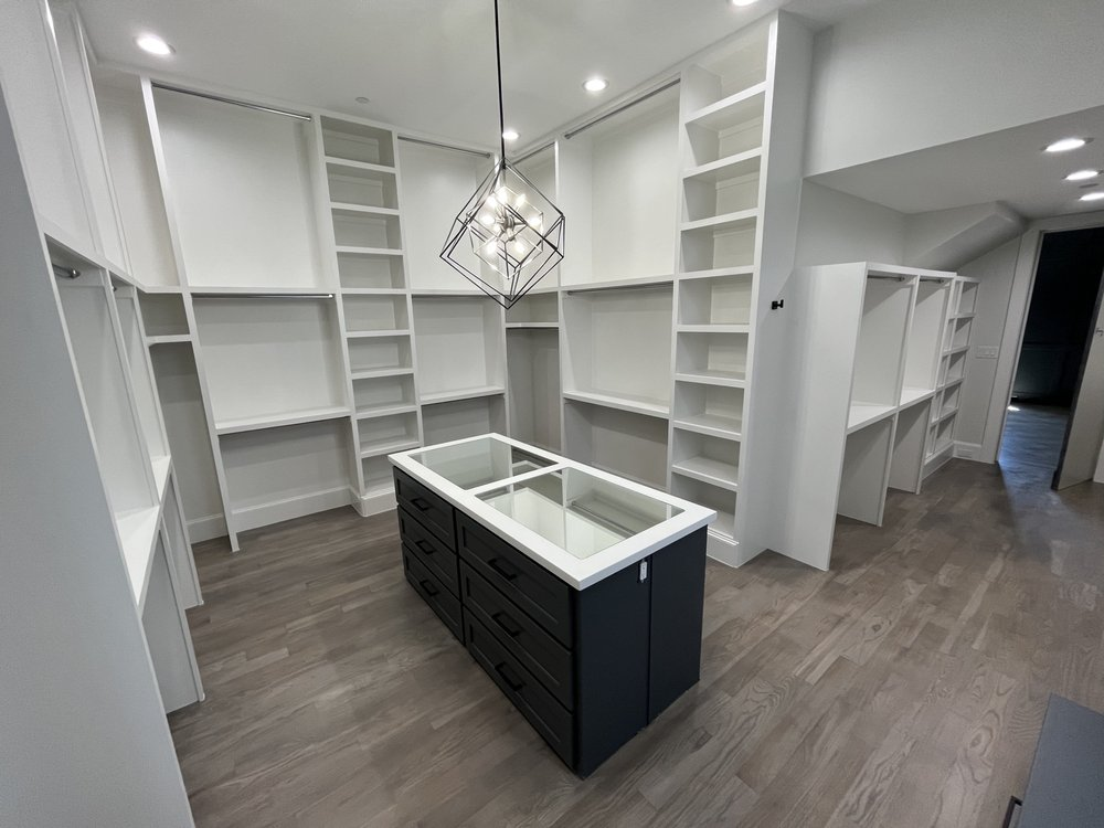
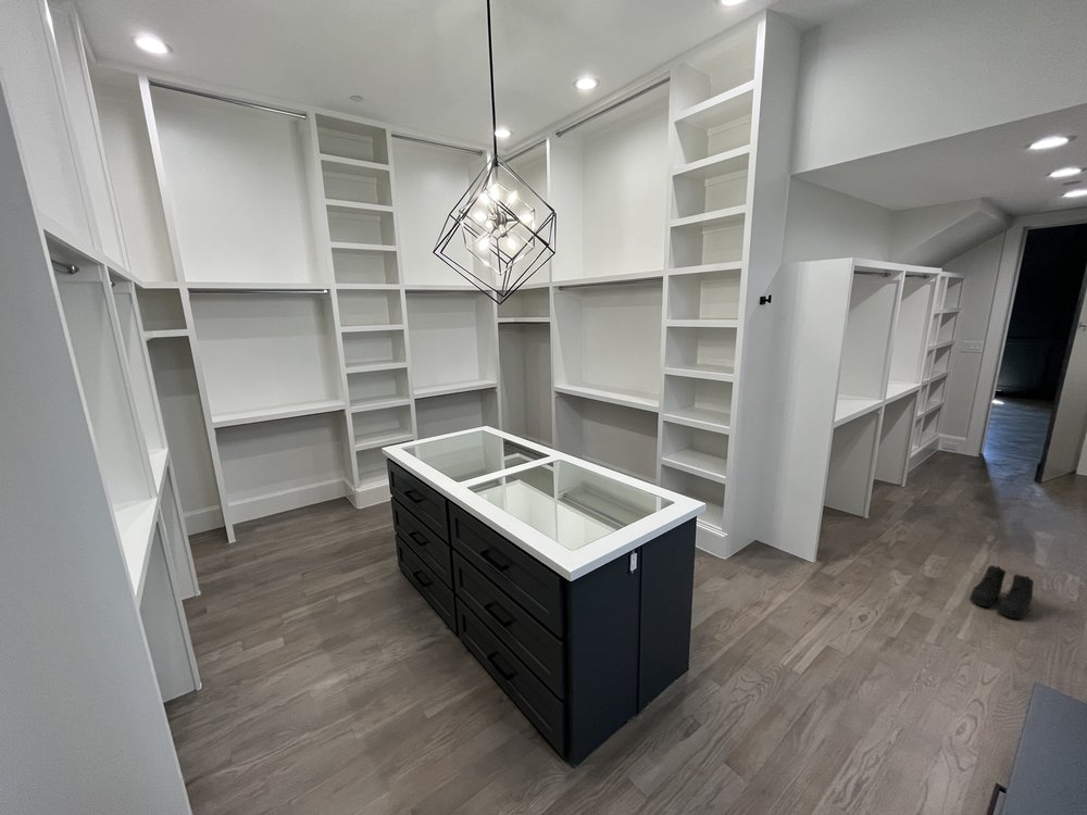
+ boots (1001, 588)
